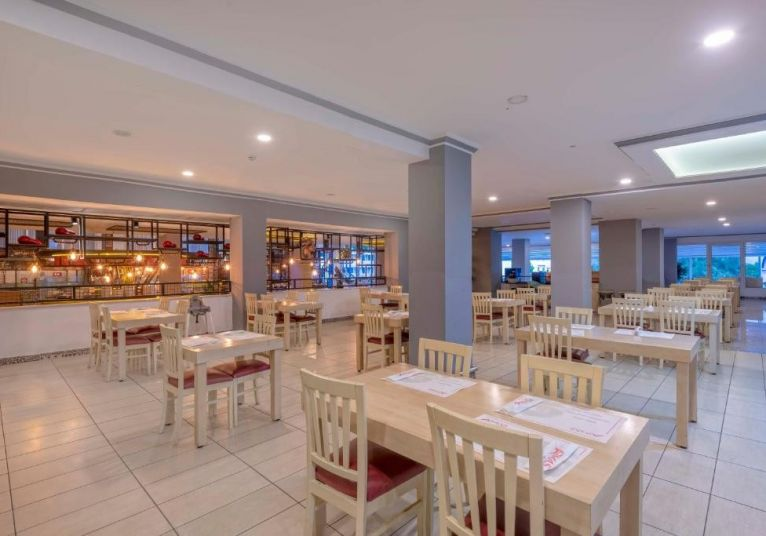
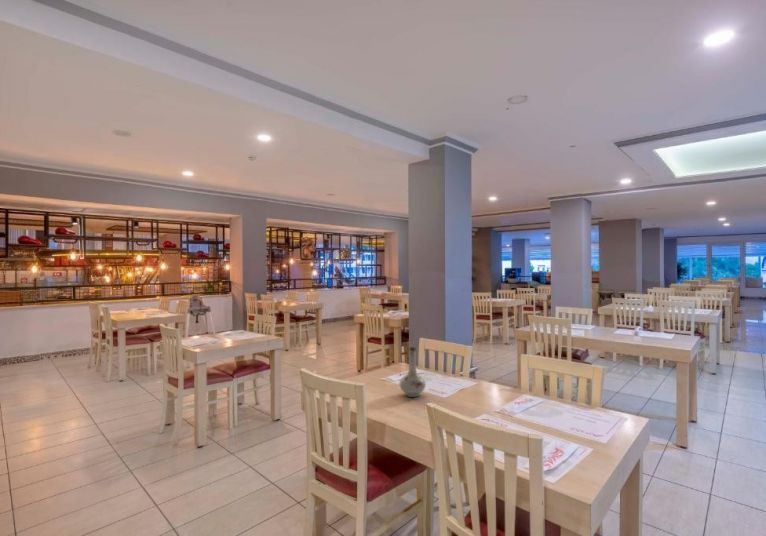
+ vase (412, 371)
